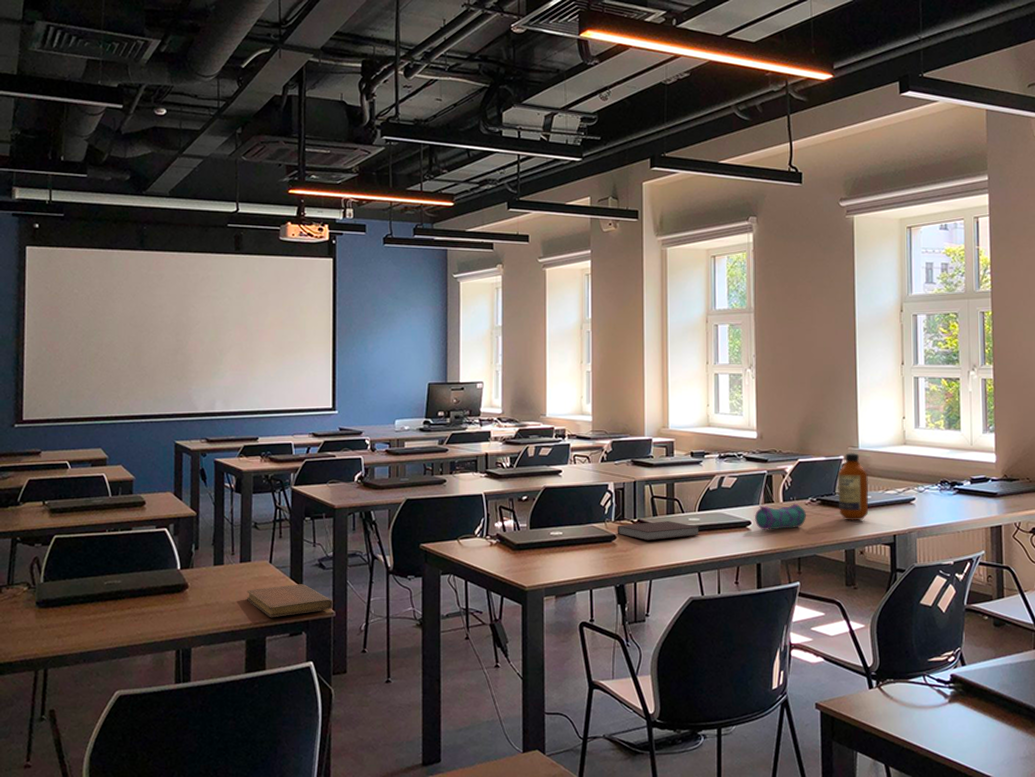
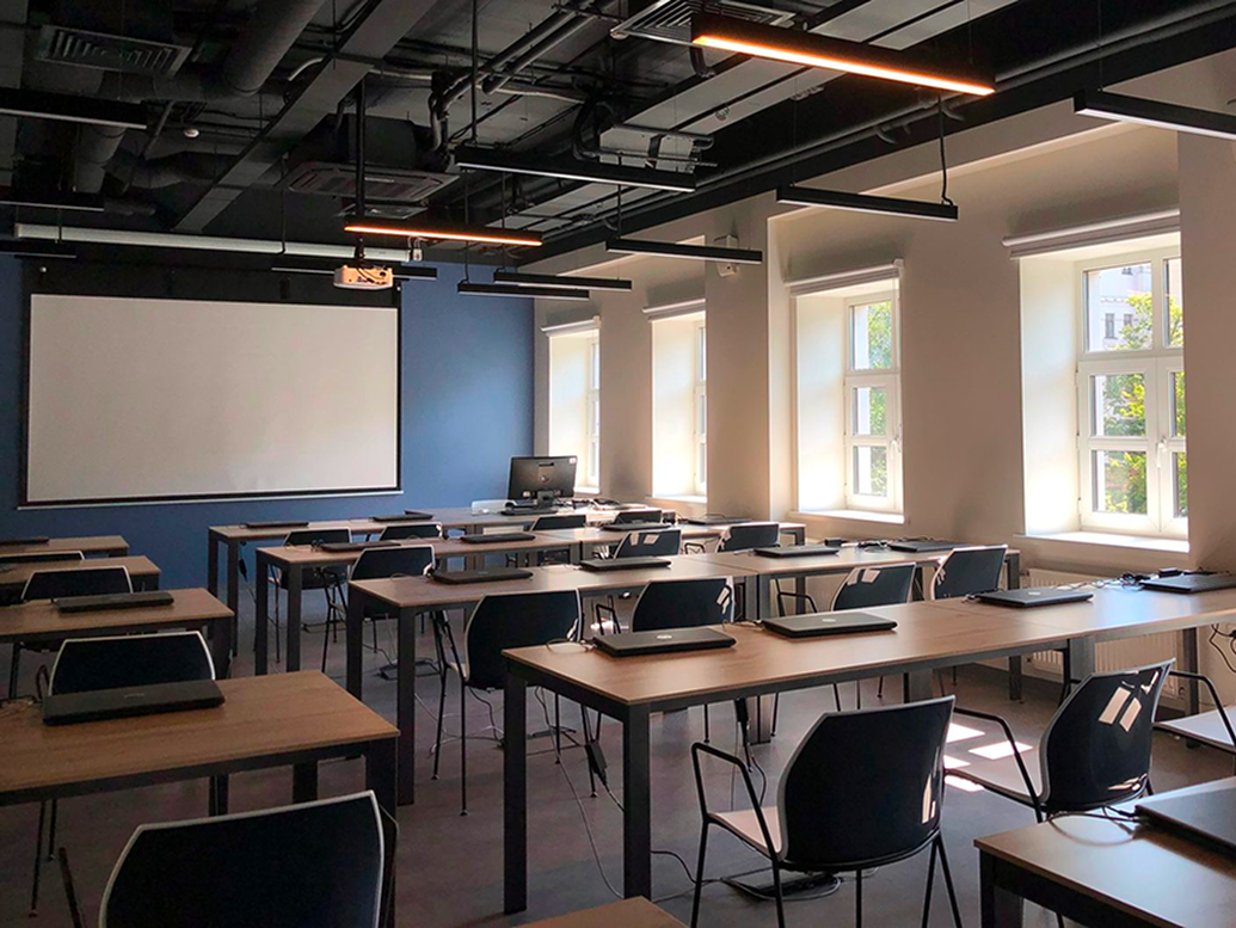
- notebook (658, 530)
- bottle (853, 486)
- notebook (288, 599)
- pencil case (780, 516)
